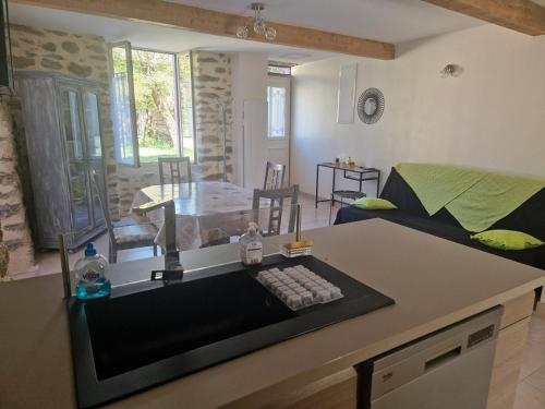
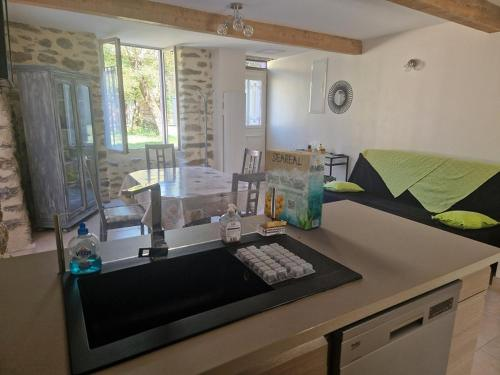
+ cereal box (292, 186)
